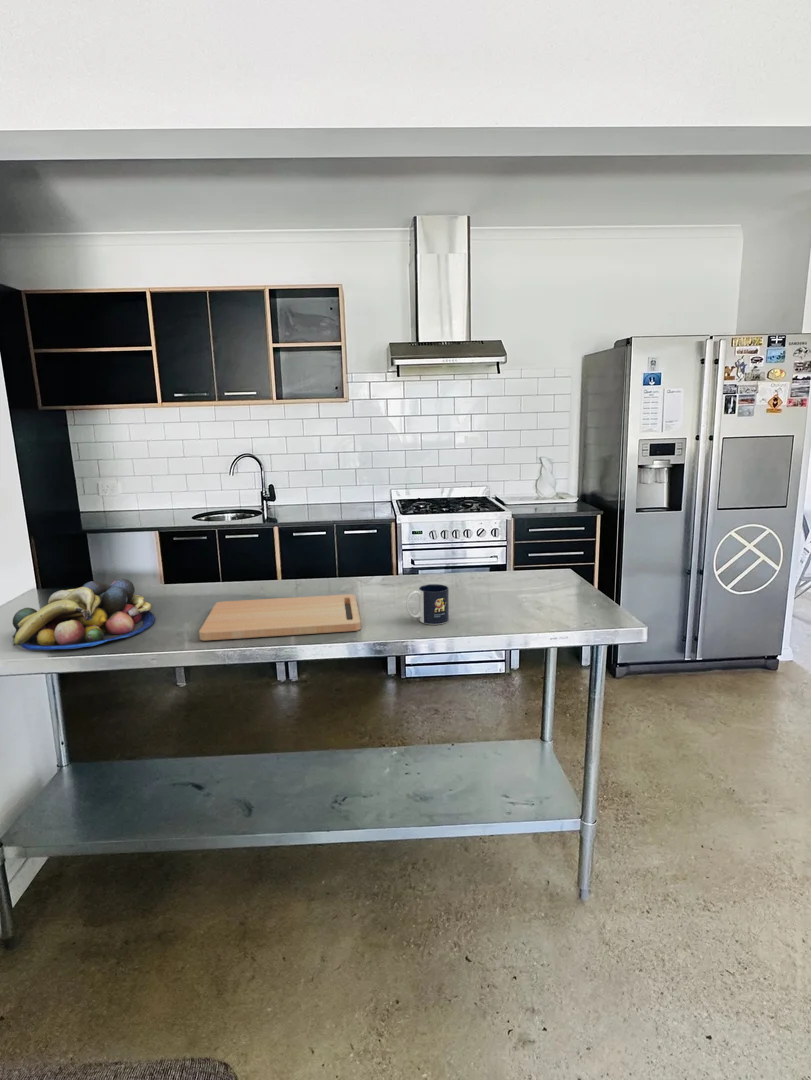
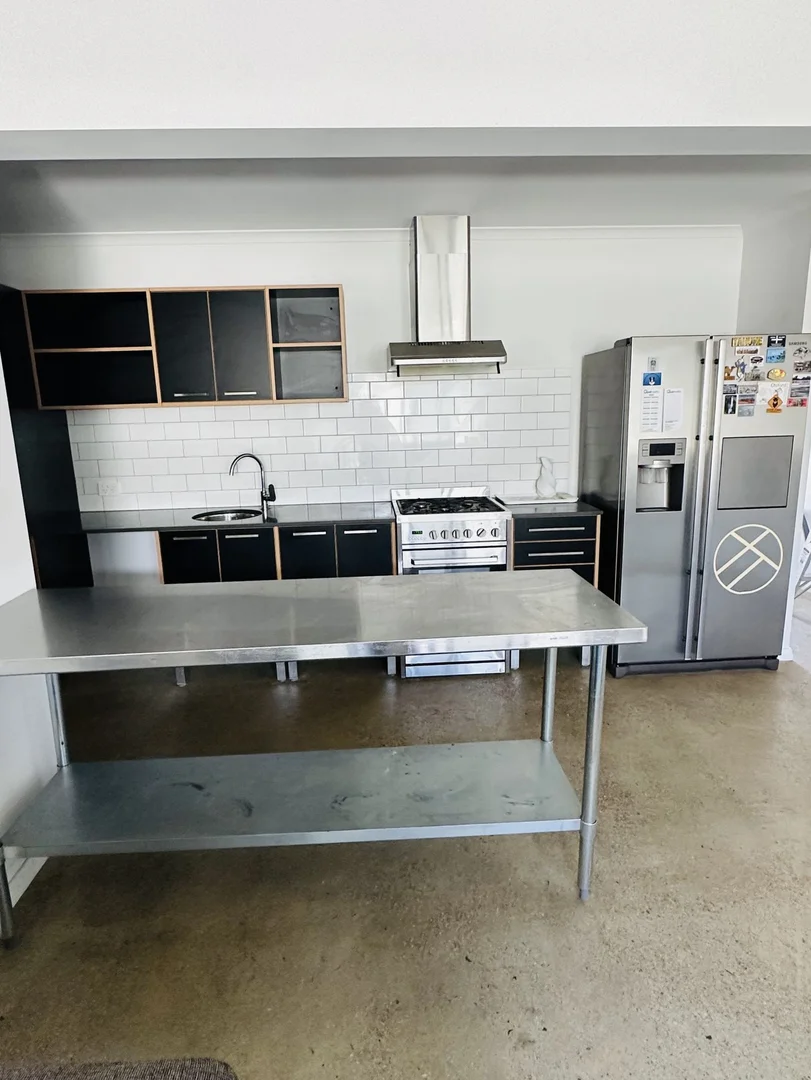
- mug (427, 604)
- fruit bowl (84, 607)
- cutting board (284, 615)
